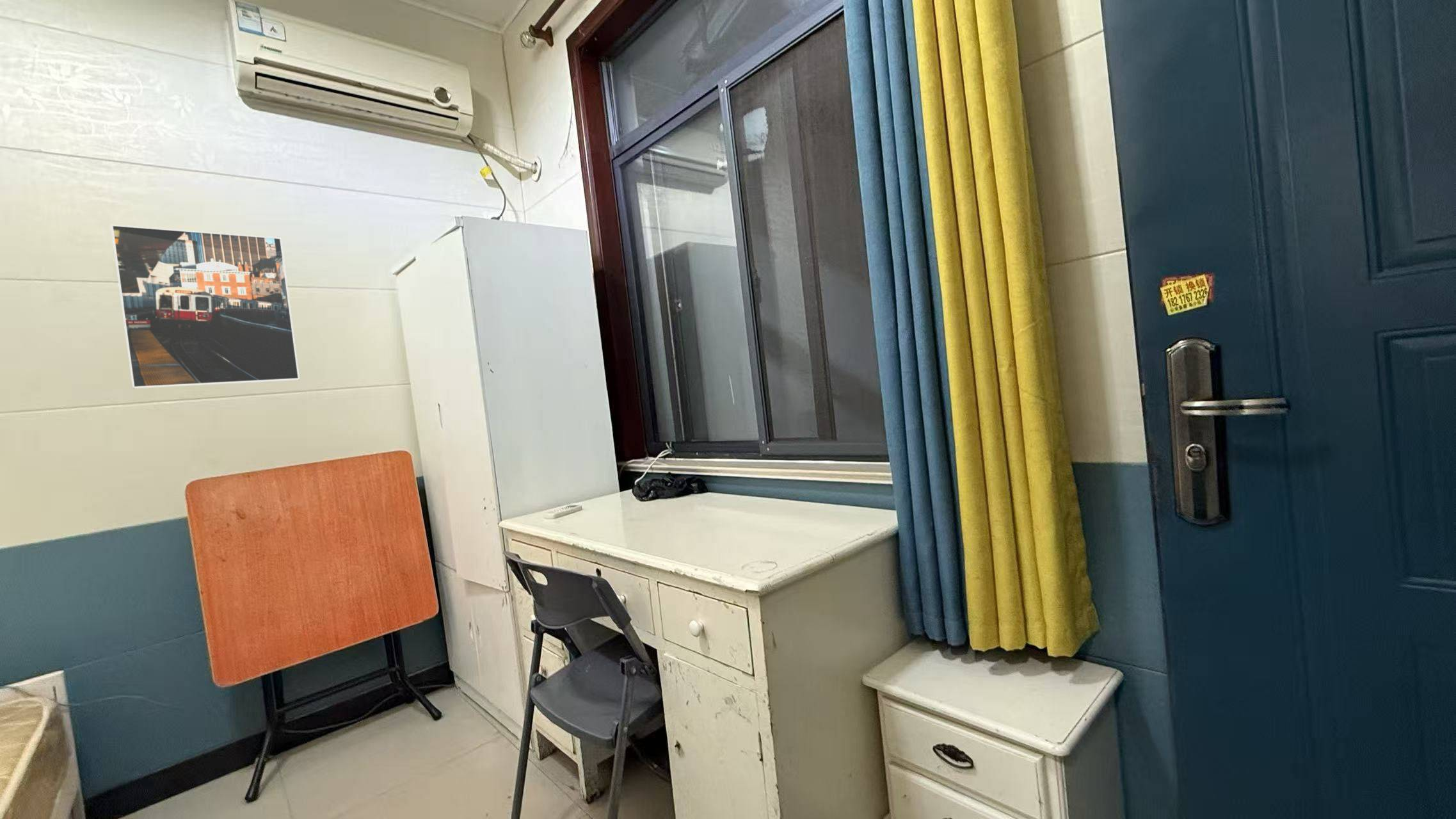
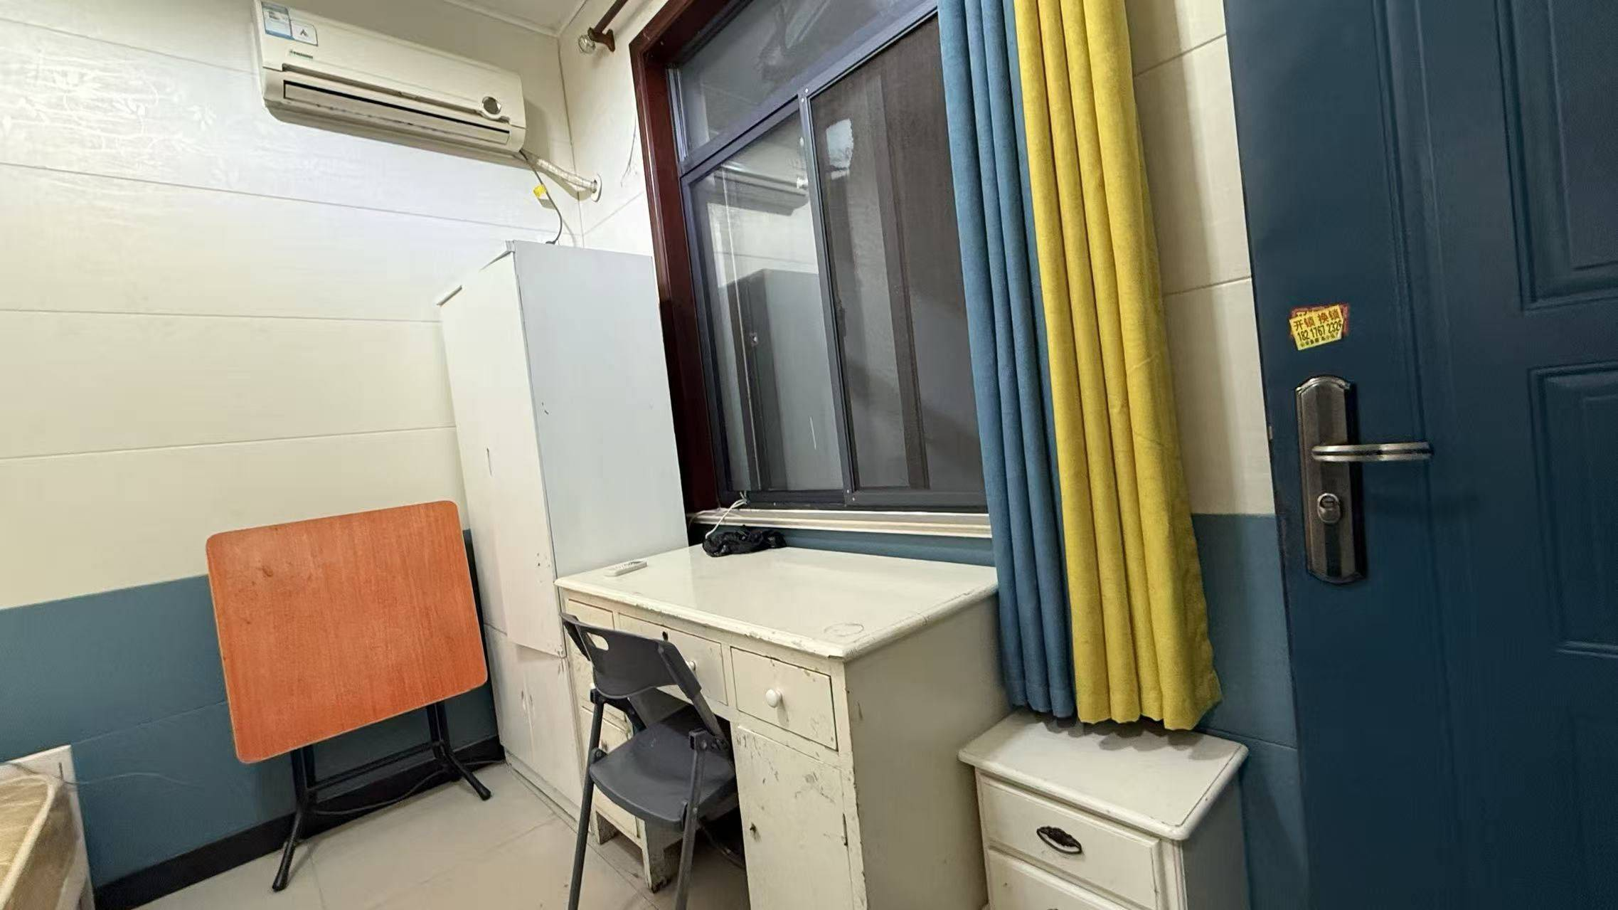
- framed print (212, 308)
